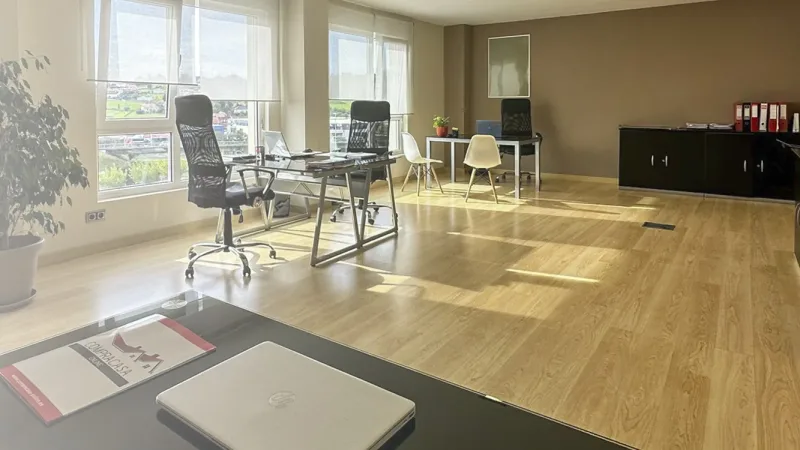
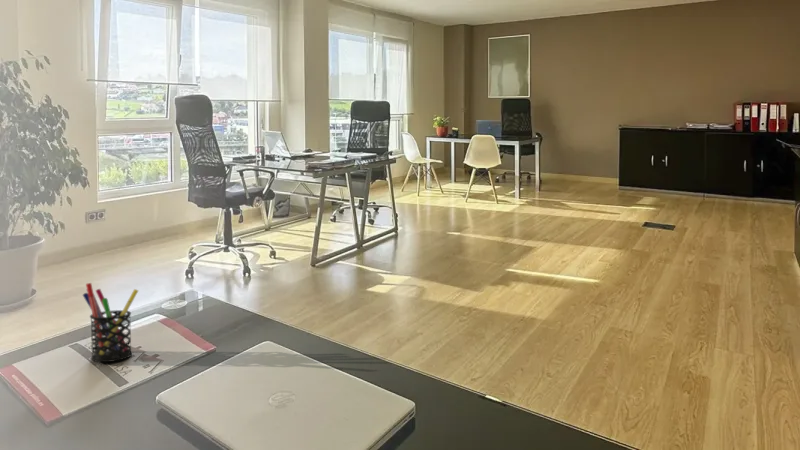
+ pen holder (107, 320)
